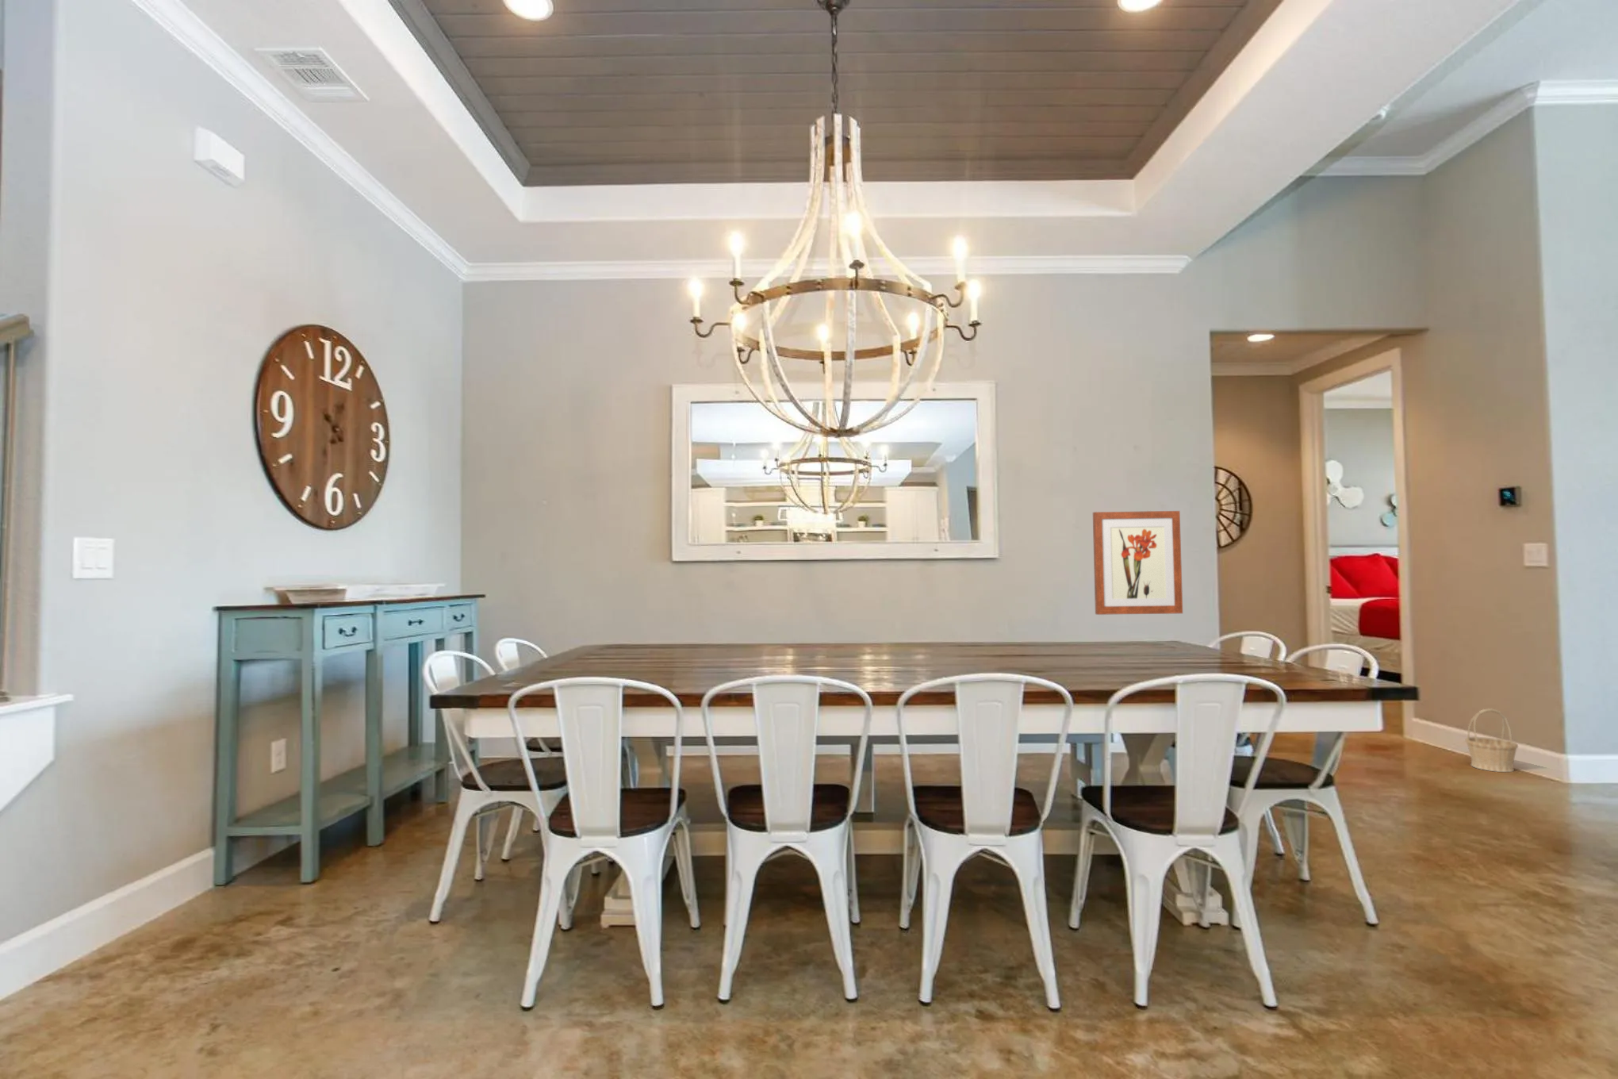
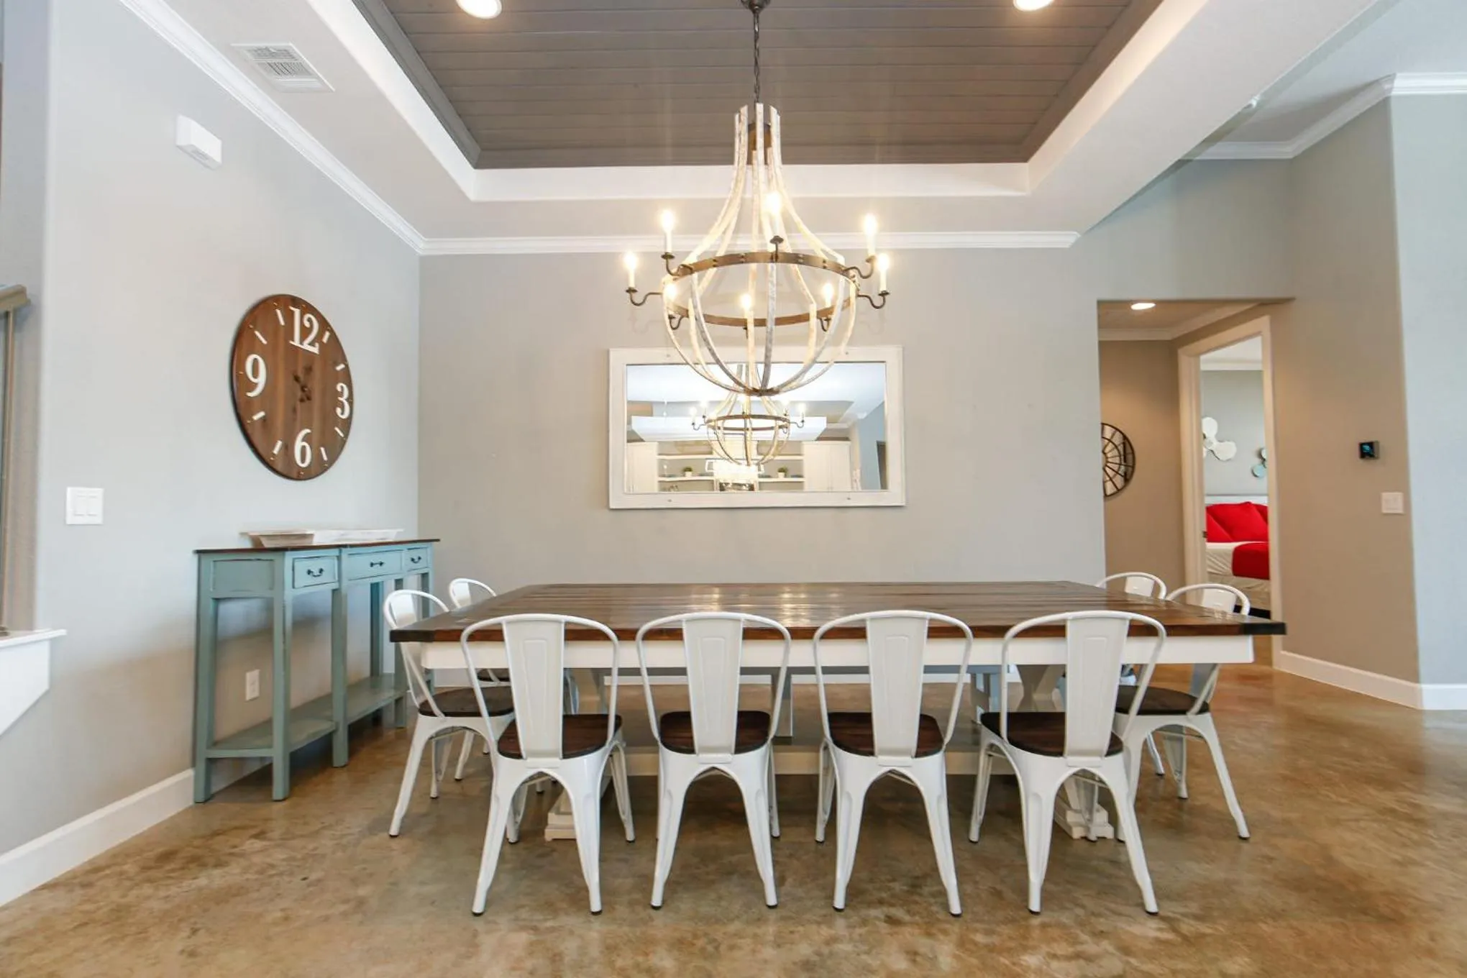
- wall art (1138, 562)
- basket (1490, 738)
